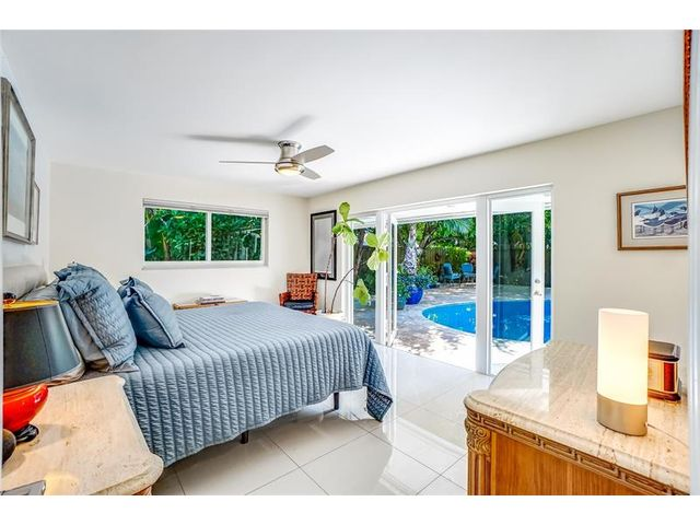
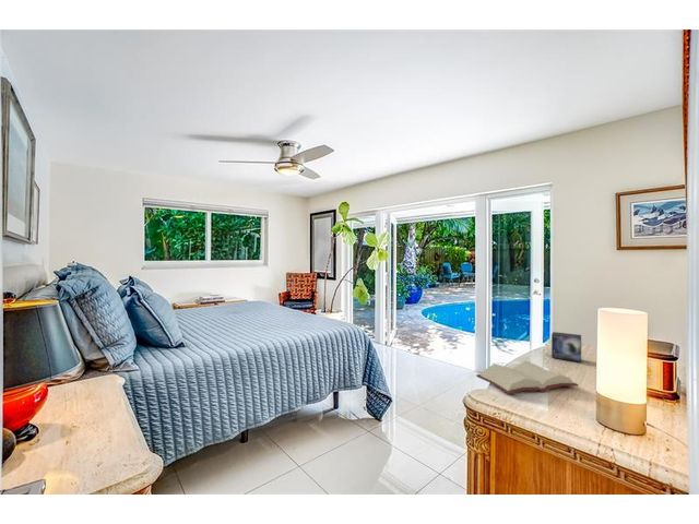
+ hardback book (525, 376)
+ small box (566, 346)
